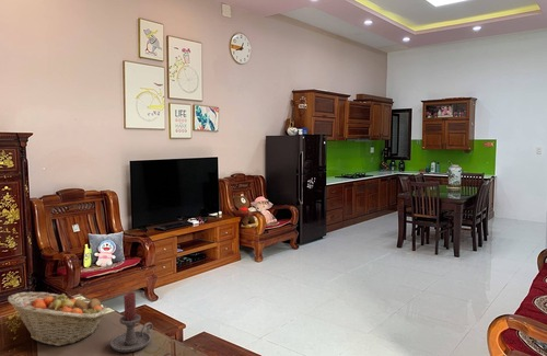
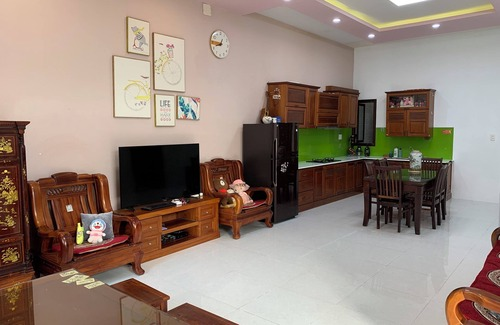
- fruit basket (58, 311)
- candle holder (133, 315)
